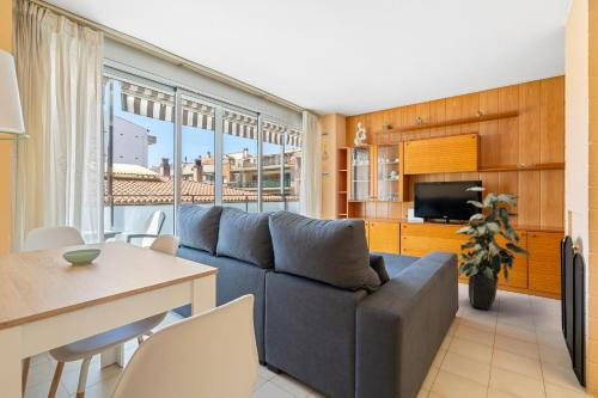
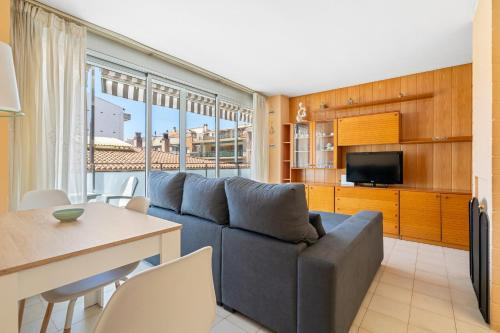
- indoor plant (484, 246)
